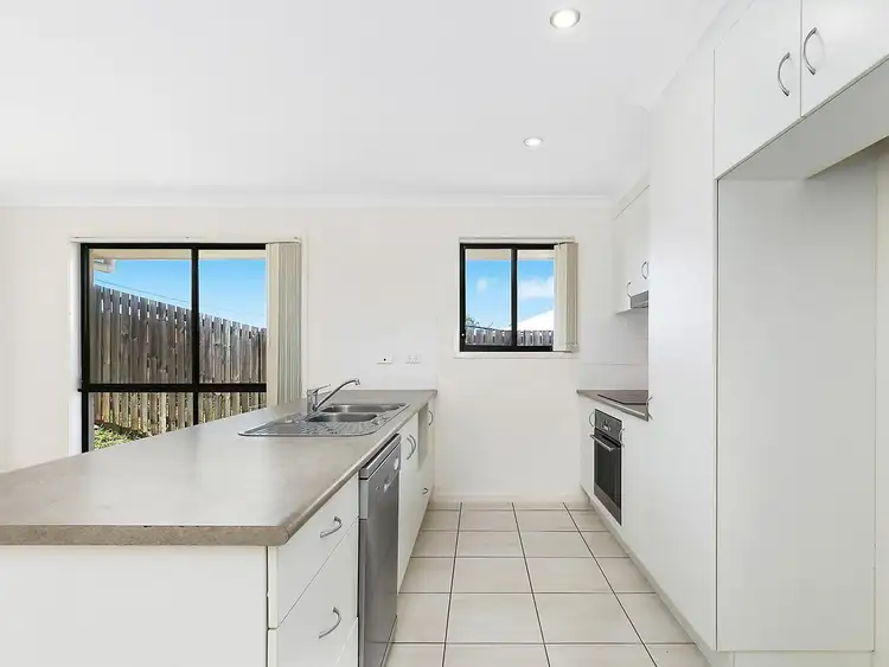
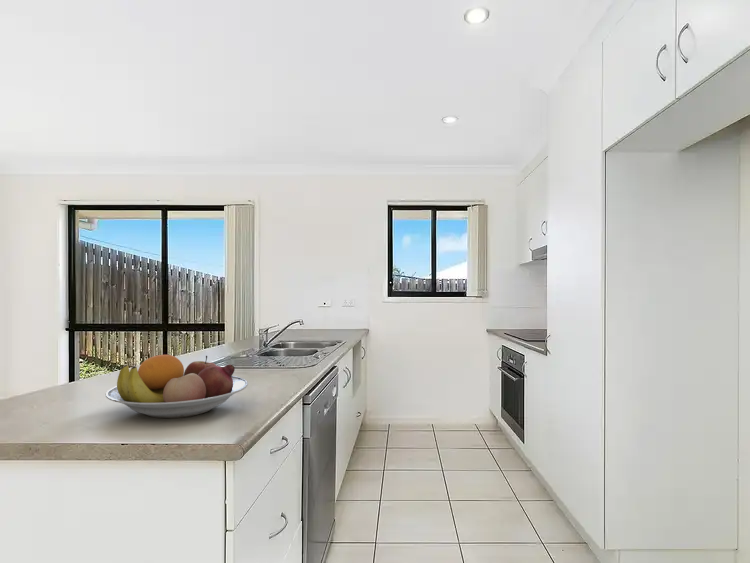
+ fruit bowl (180, 381)
